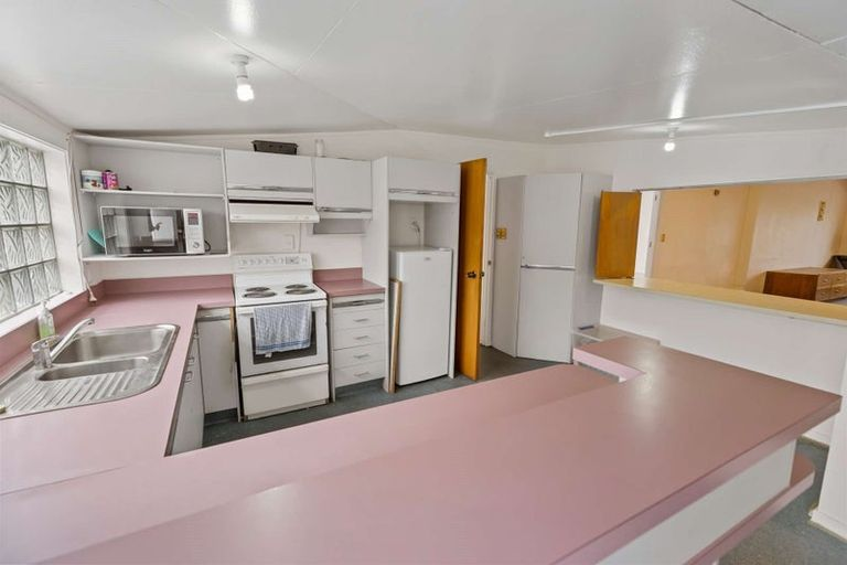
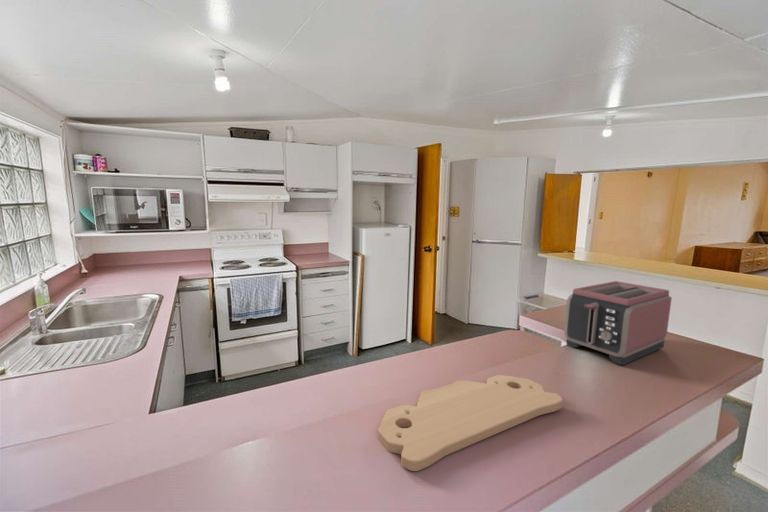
+ cutting board (467, 408)
+ toaster (614, 319)
